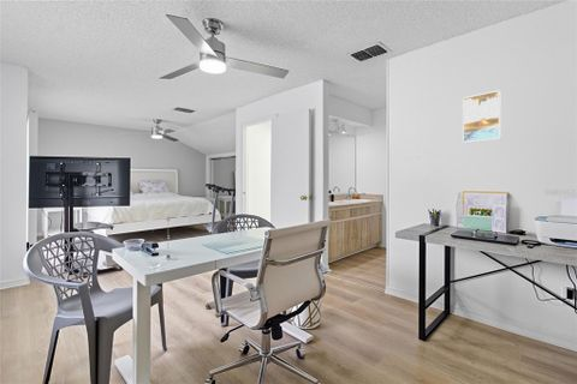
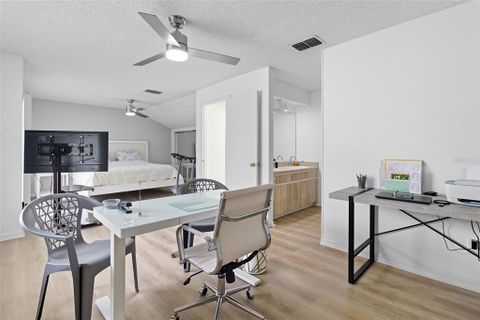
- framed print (481, 118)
